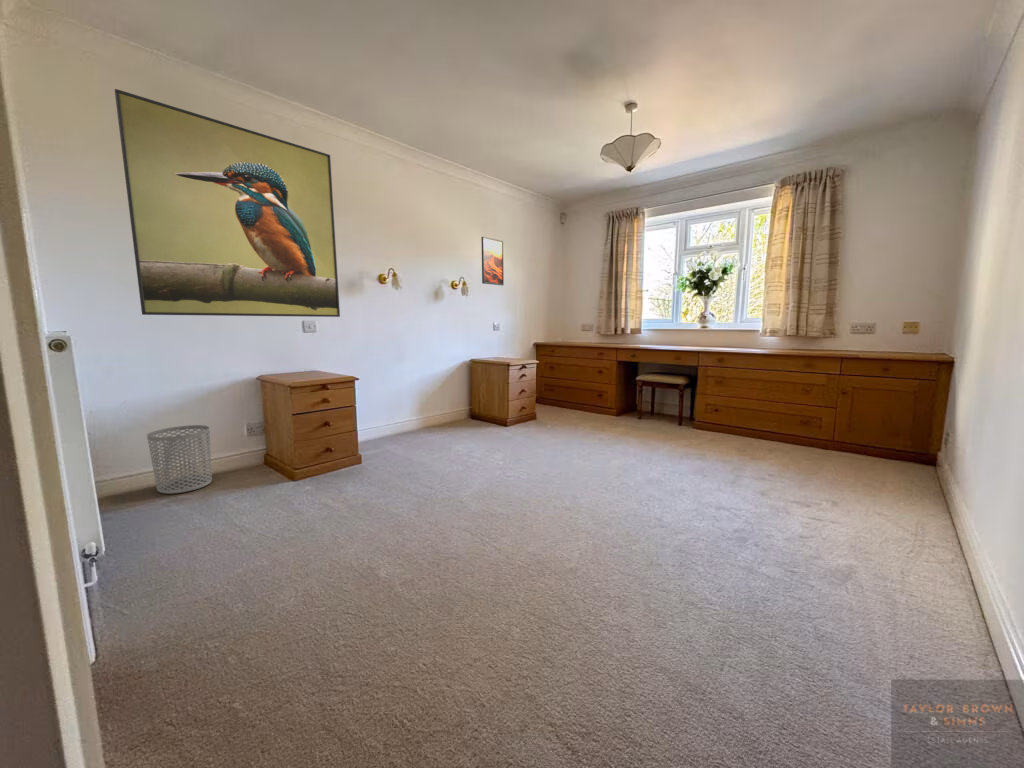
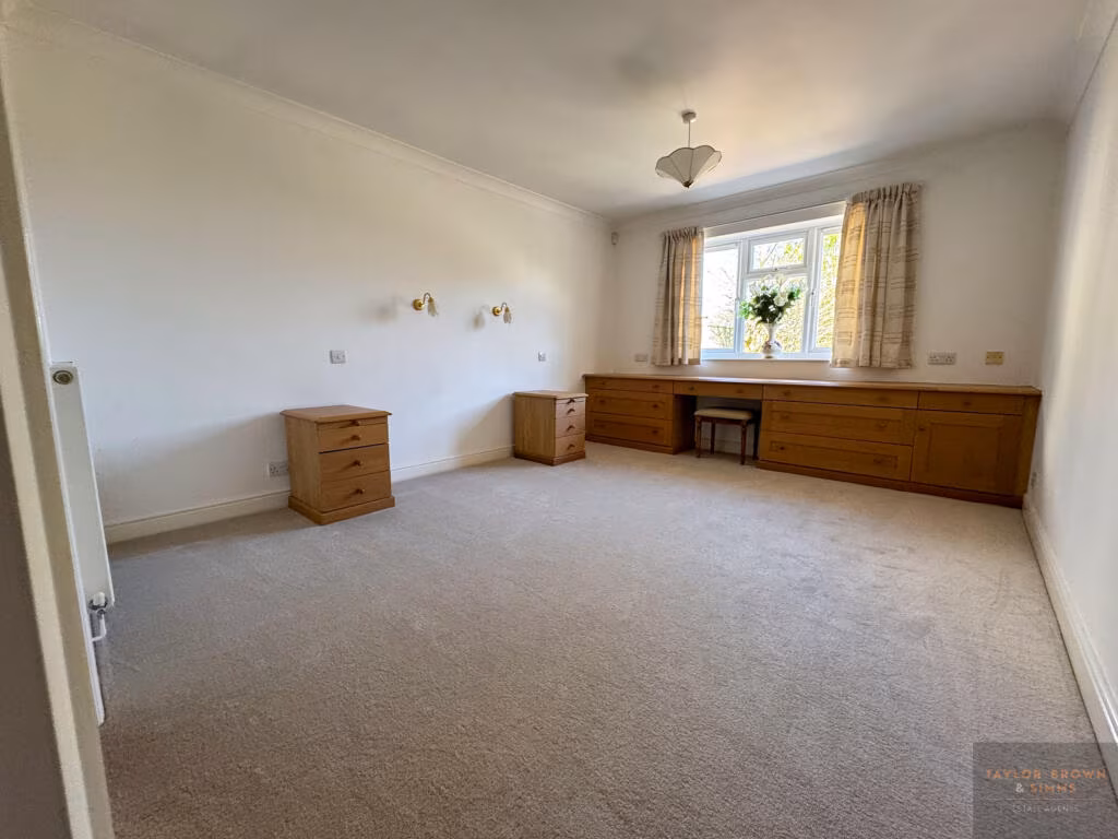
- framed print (248, 224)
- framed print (492, 261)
- waste bin (181, 459)
